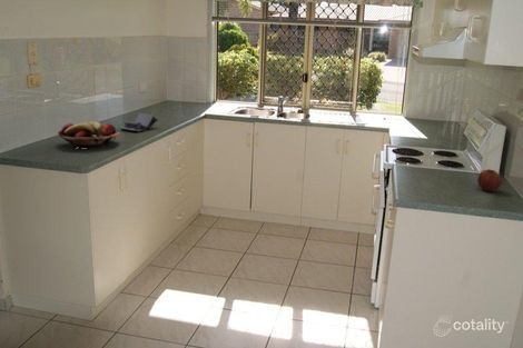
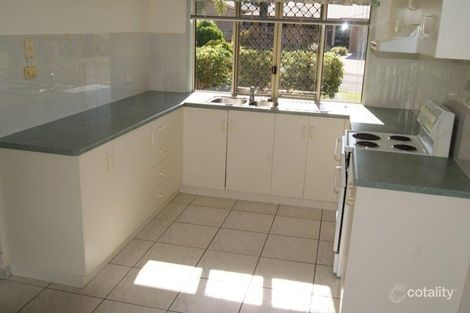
- fruit basket (90, 132)
- book (139, 121)
- apple (489, 179)
